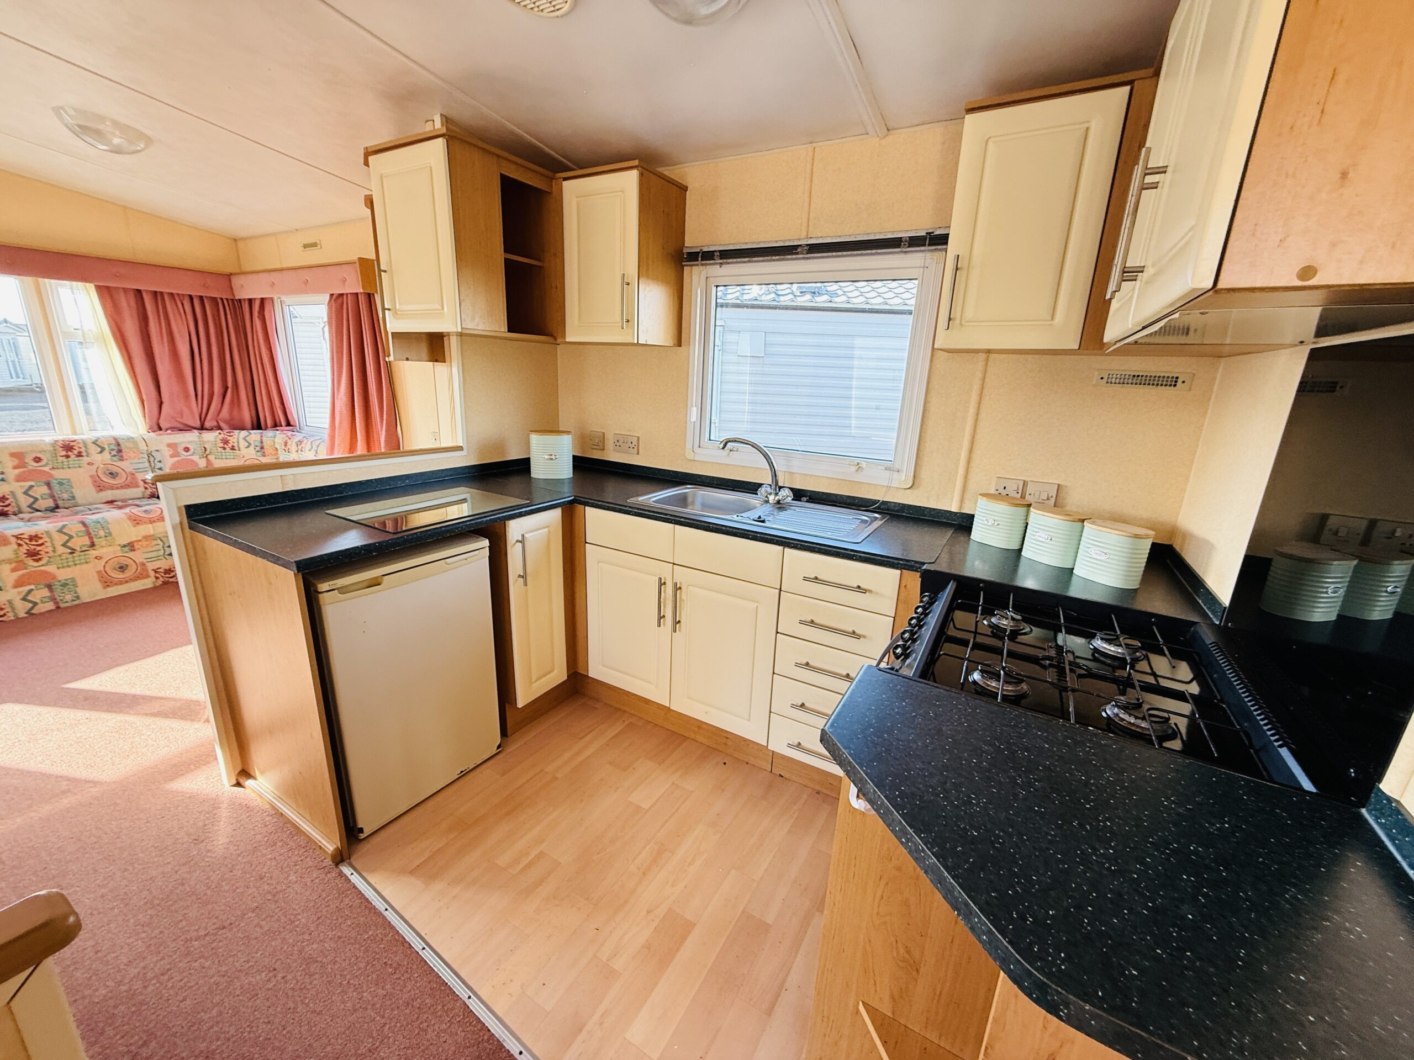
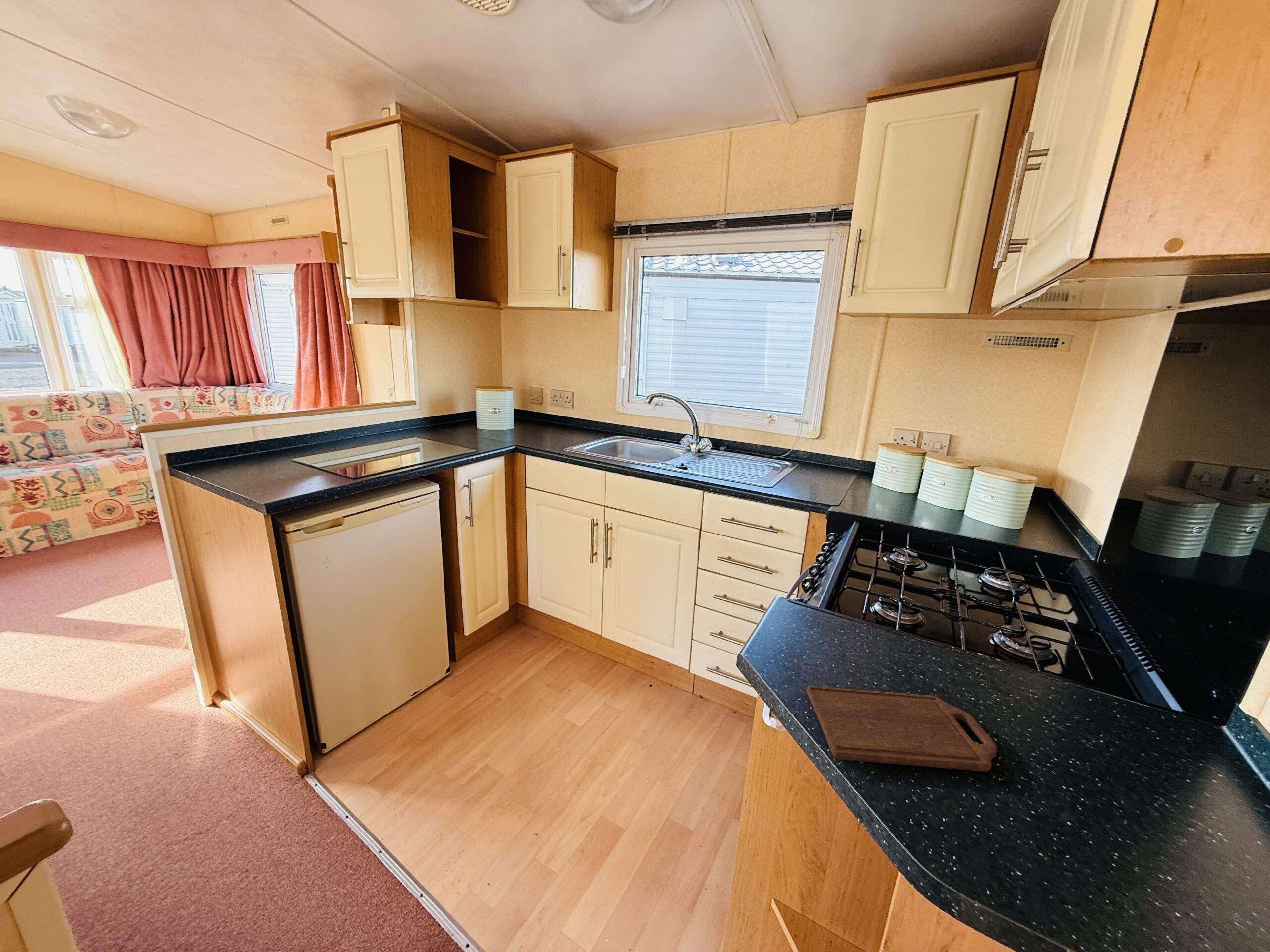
+ cutting board (900, 725)
